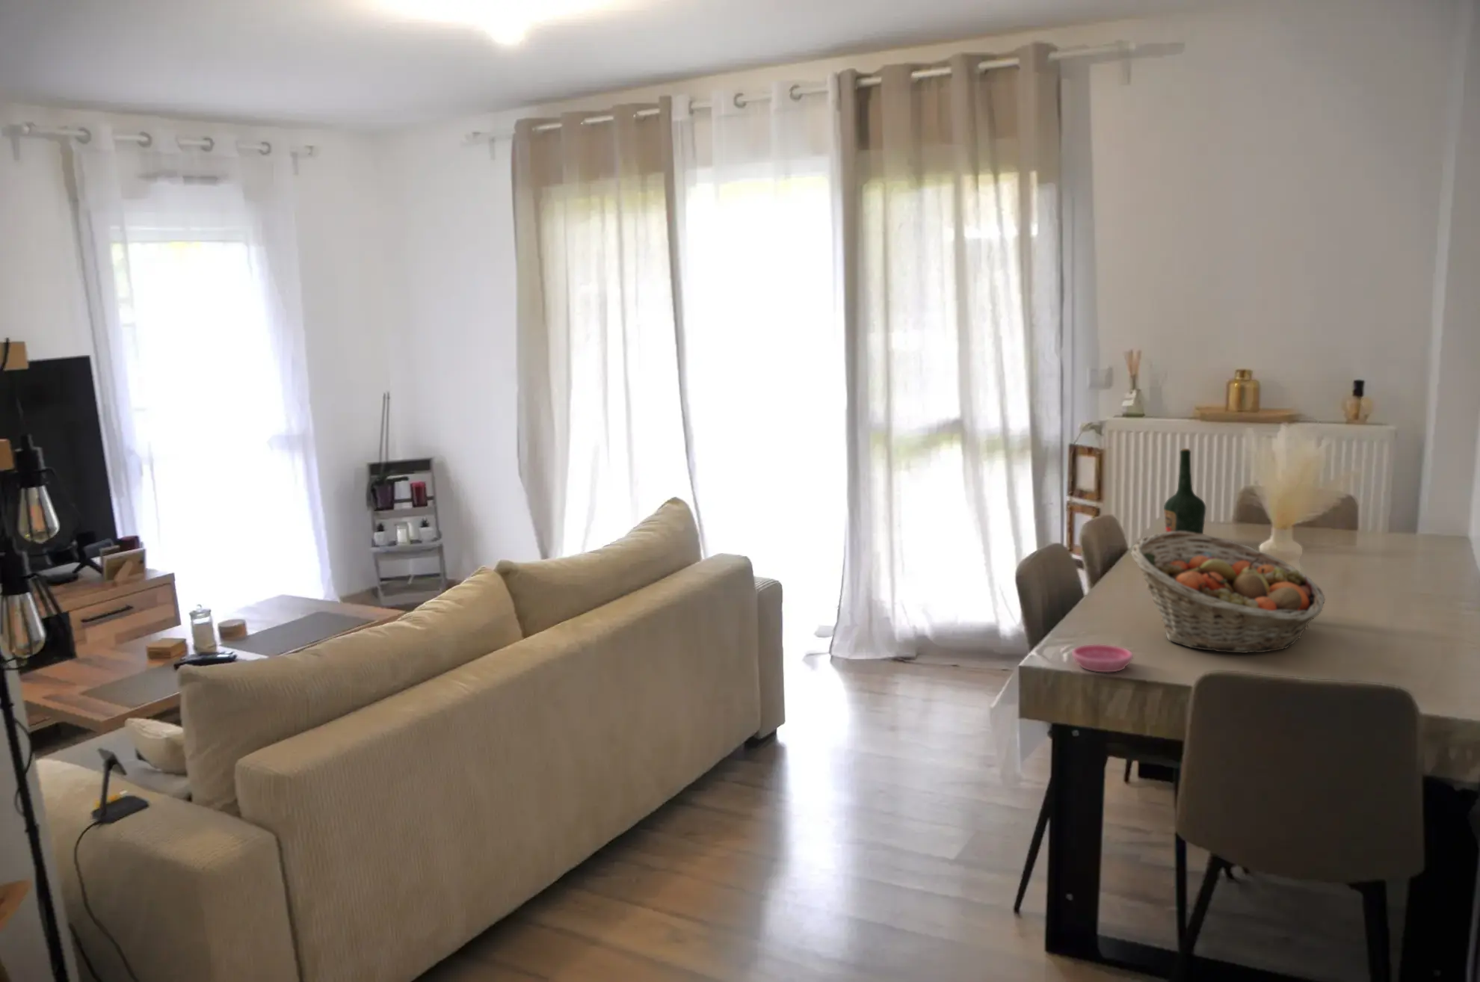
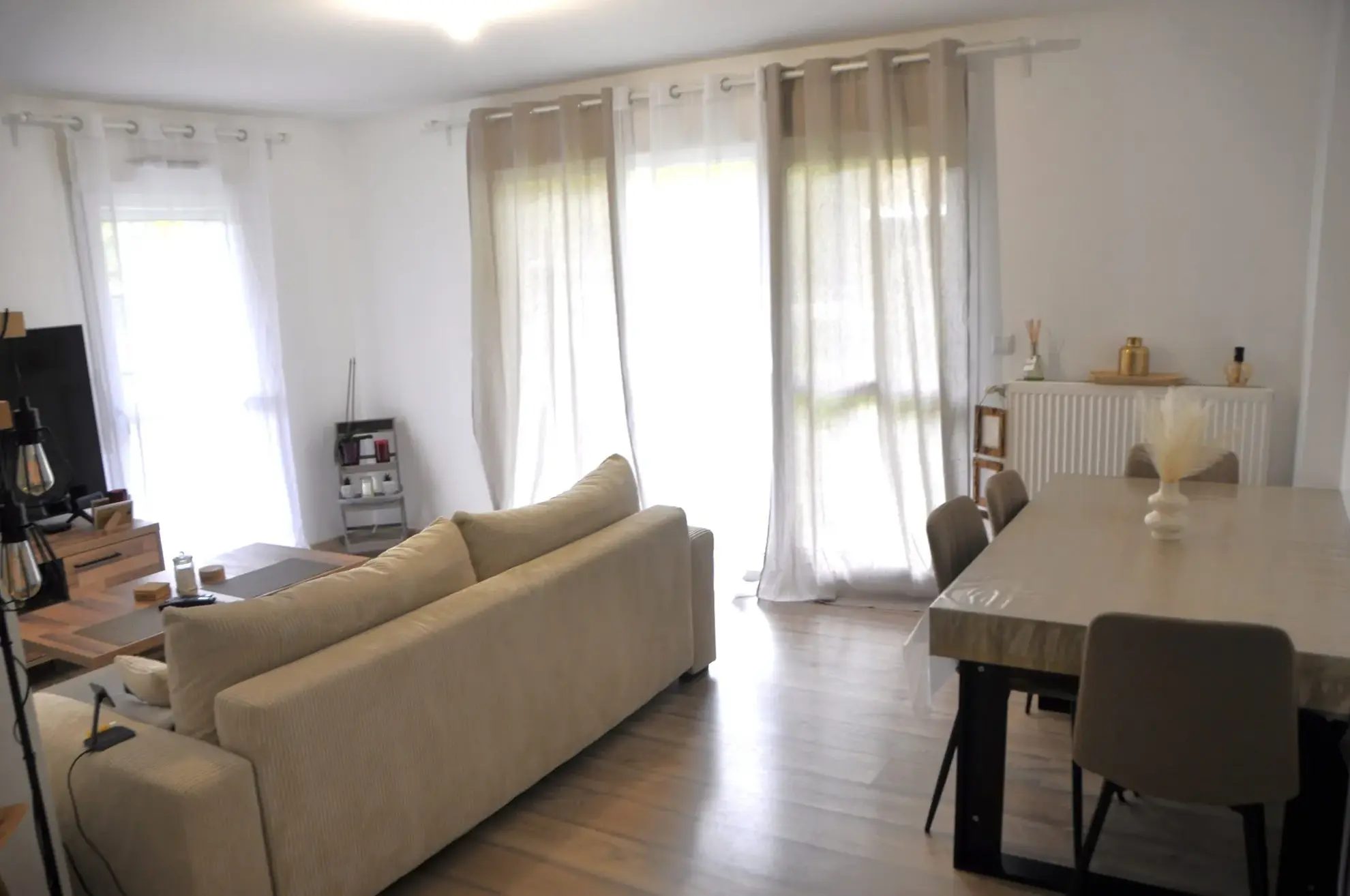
- fruit basket (1226, 589)
- saucer (1102, 659)
- bottle (1185, 495)
